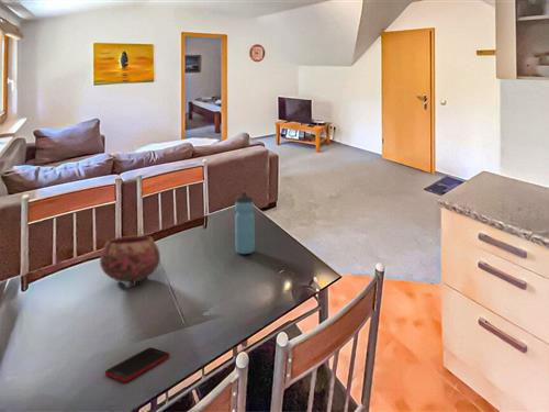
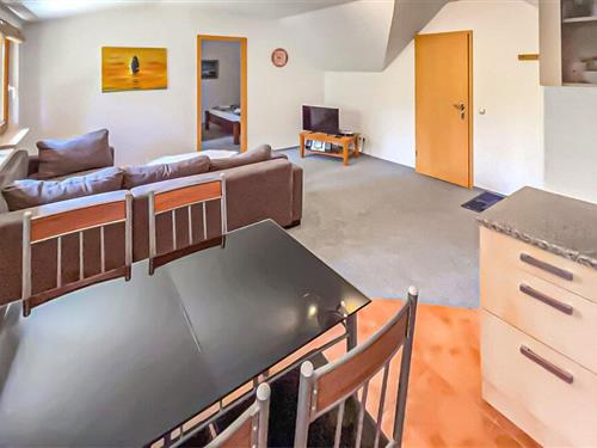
- cell phone (138, 364)
- water bottle (244, 222)
- bowl (131, 260)
